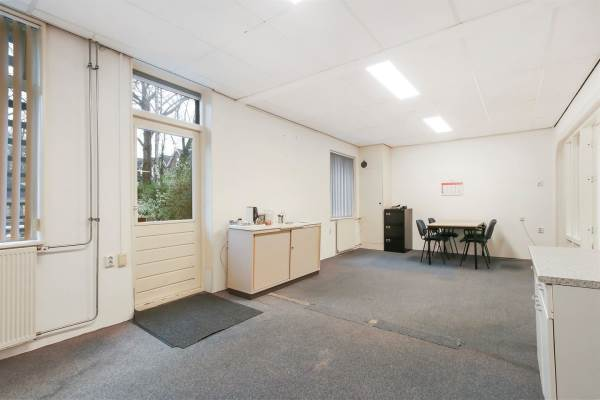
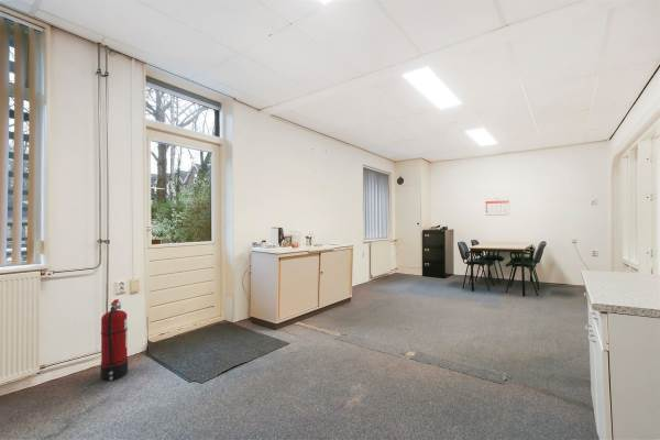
+ fire extinguisher (113, 339)
